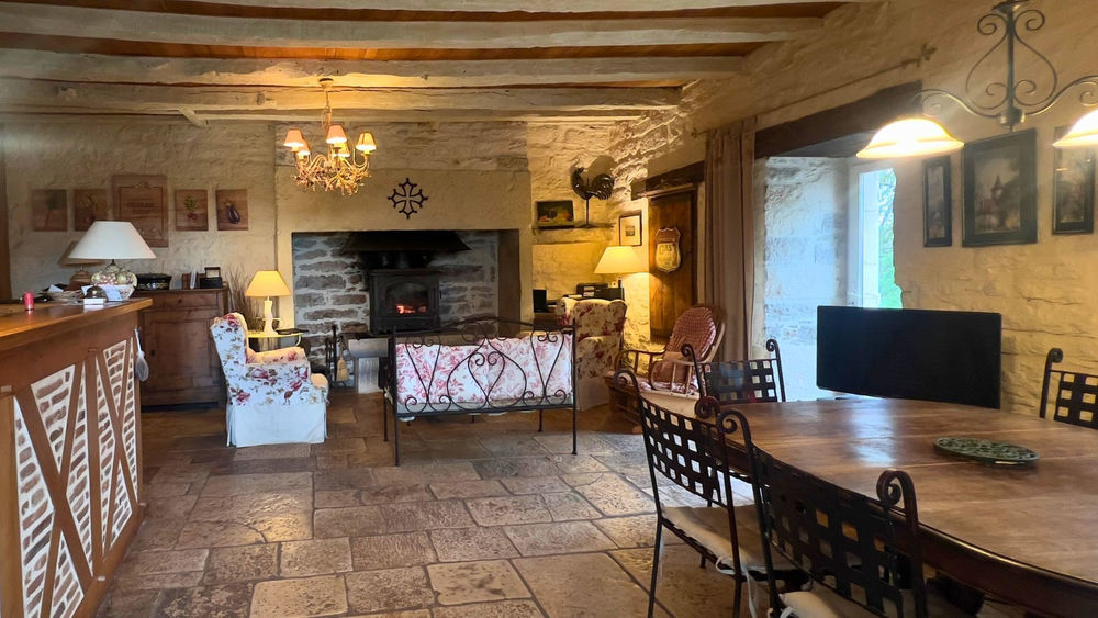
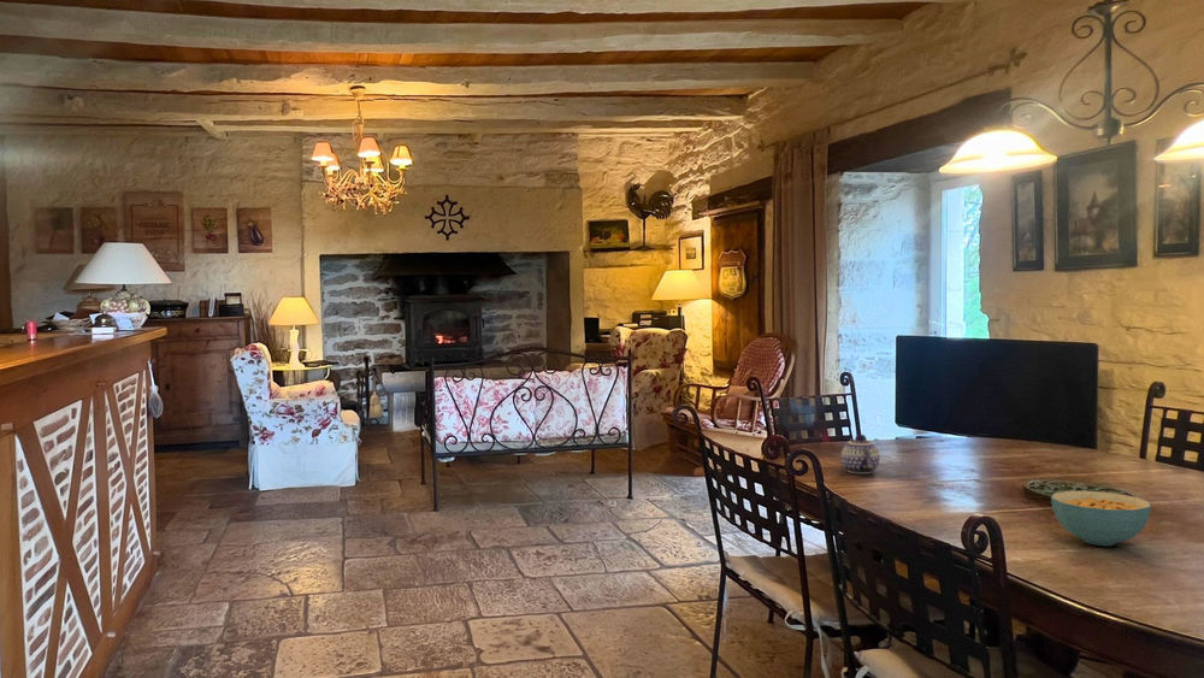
+ cereal bowl (1099, 520)
+ teapot (860, 453)
